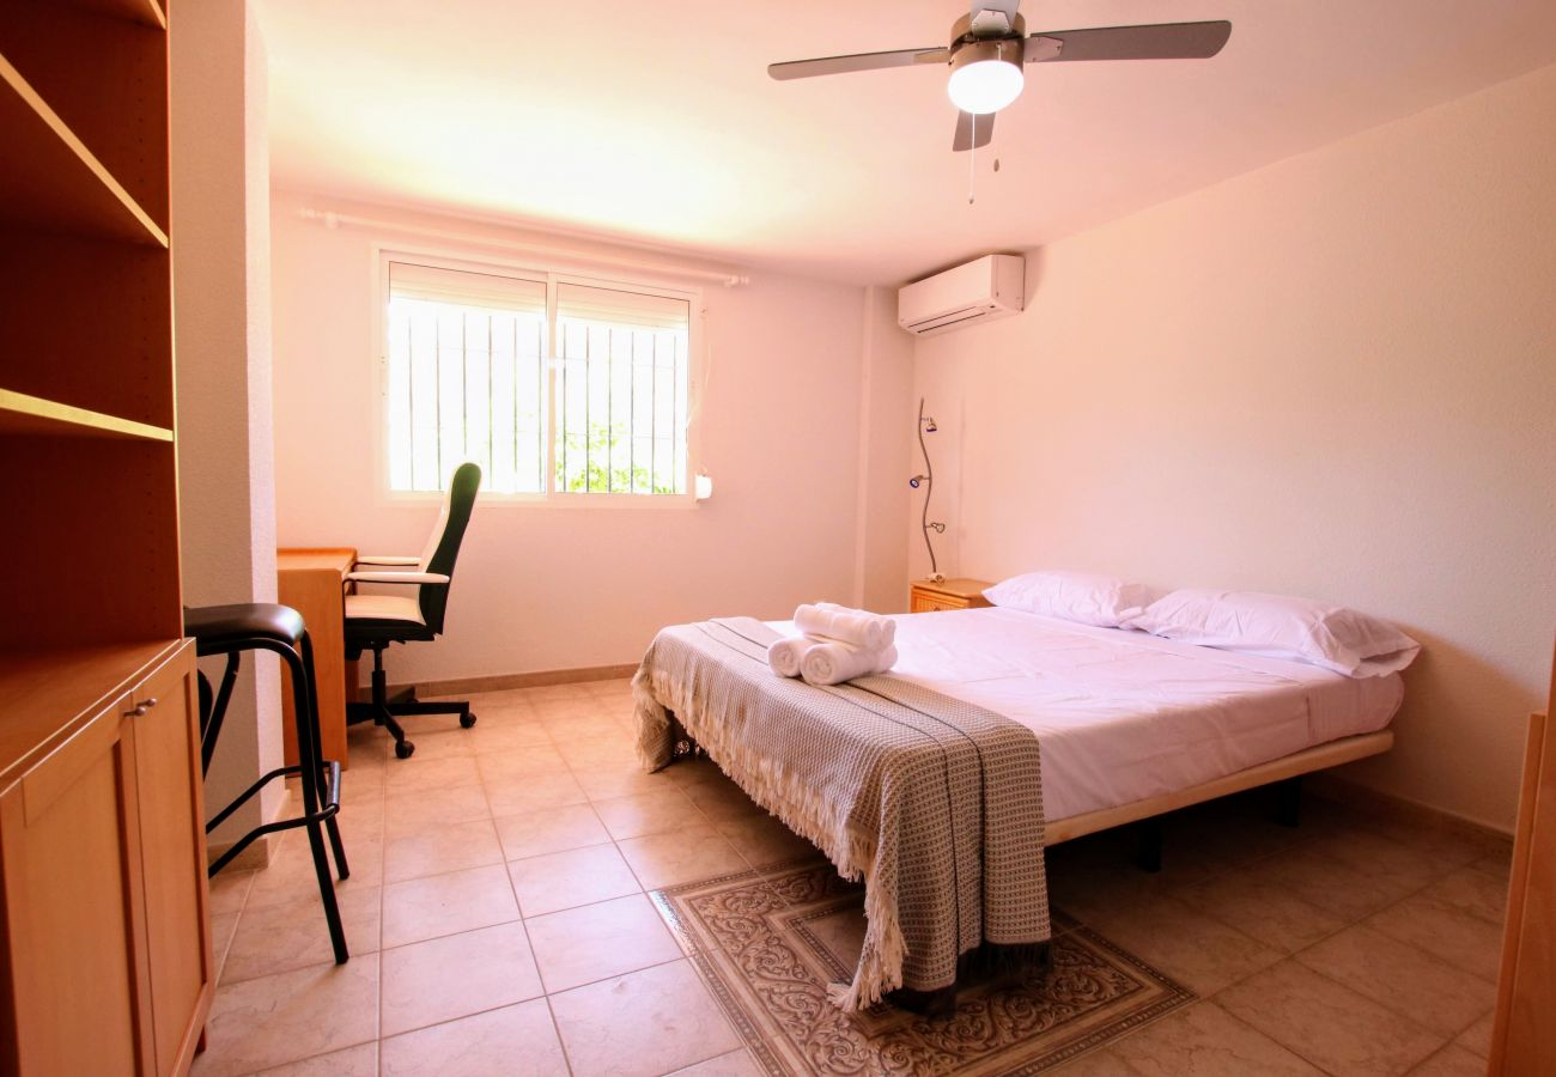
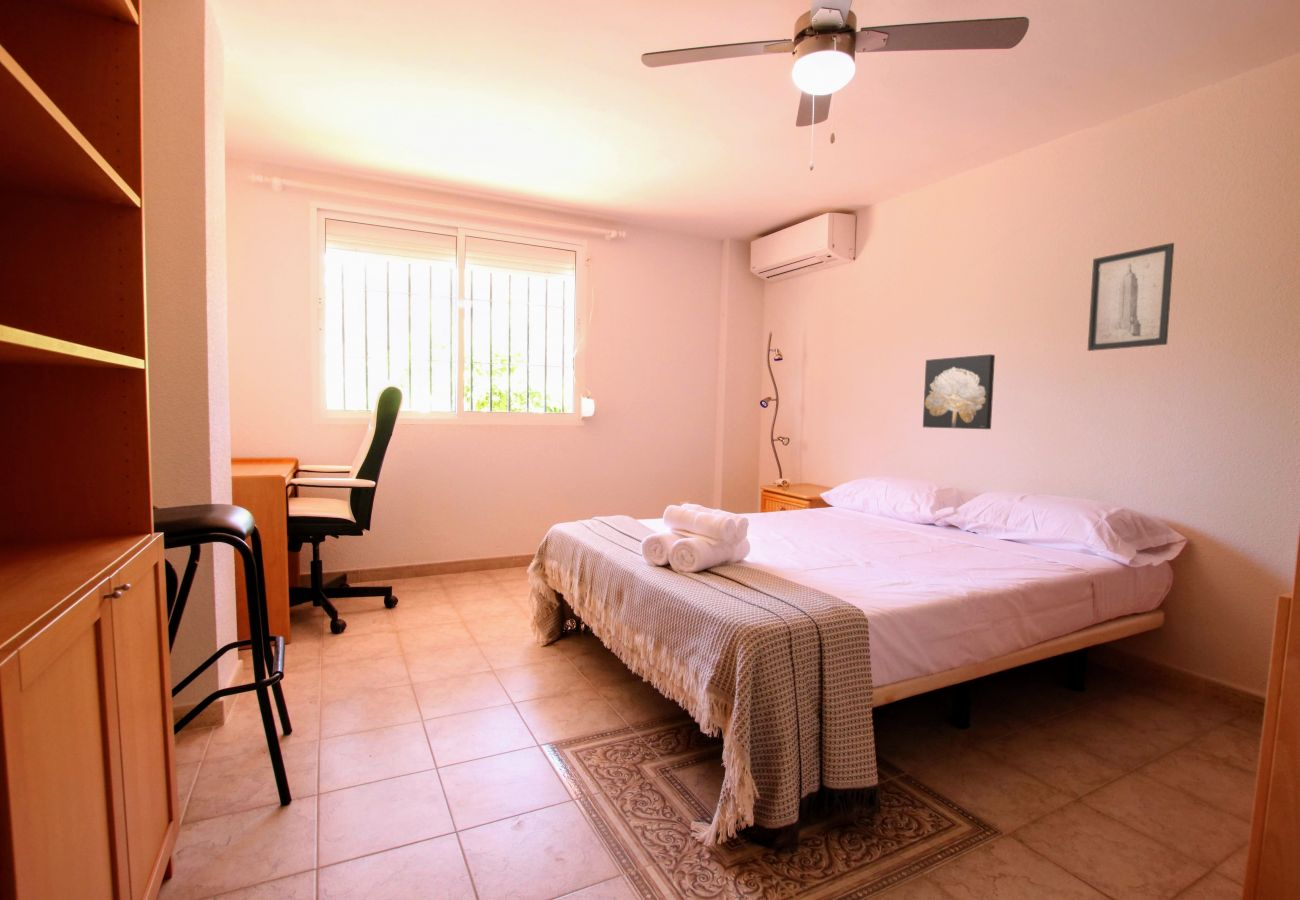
+ wall art (957, 393)
+ wall art (1128, 299)
